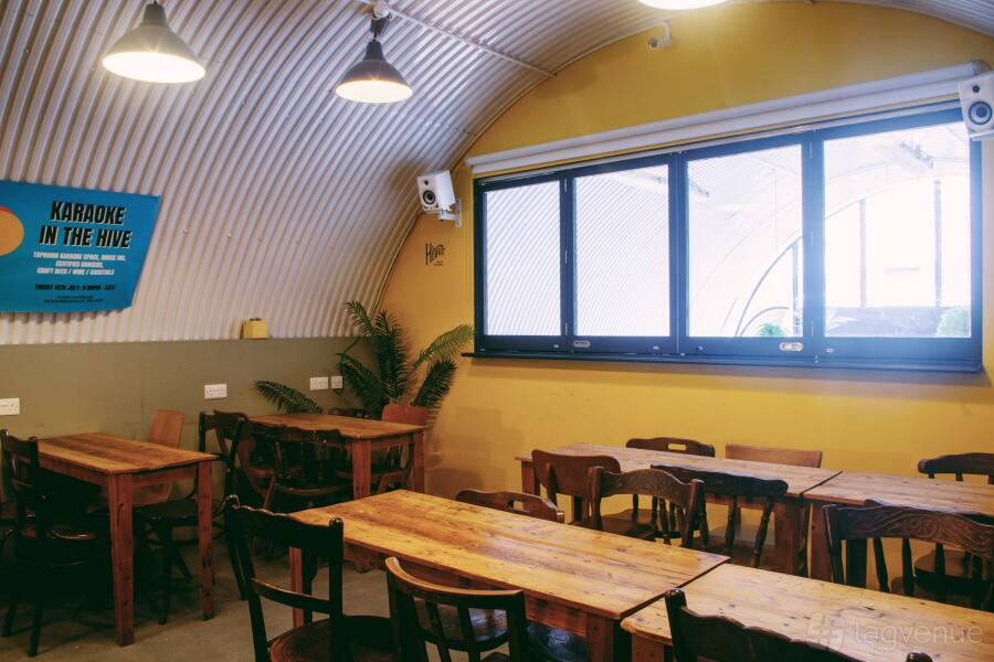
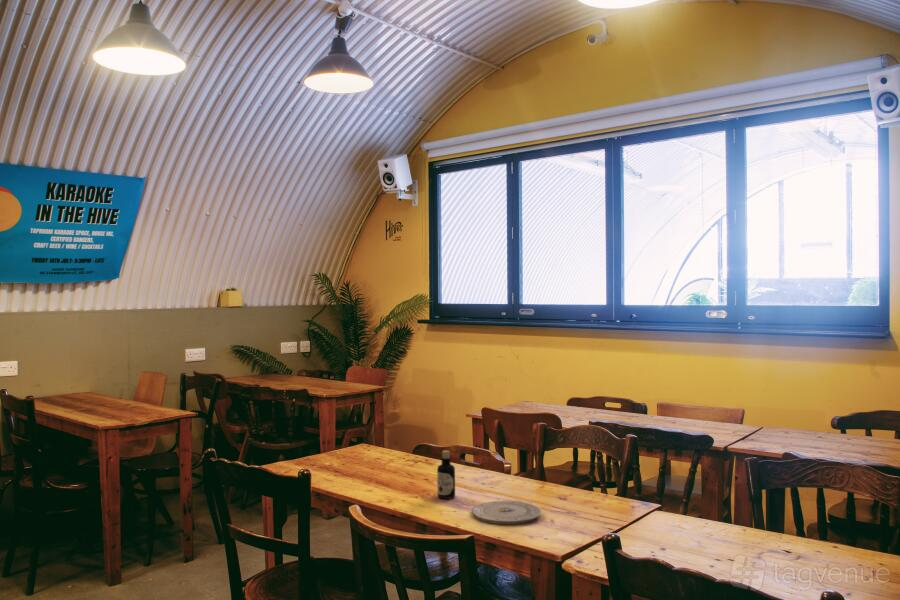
+ plate (506, 512)
+ bottle (446, 474)
